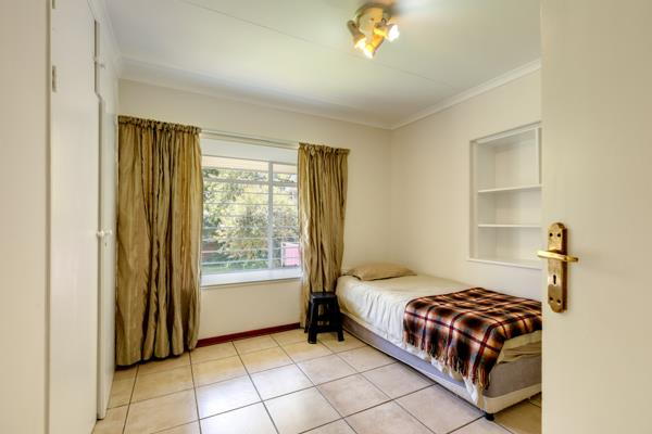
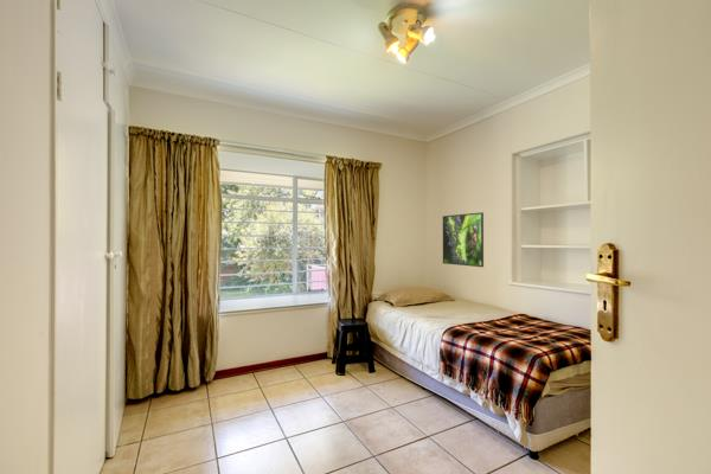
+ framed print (461, 239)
